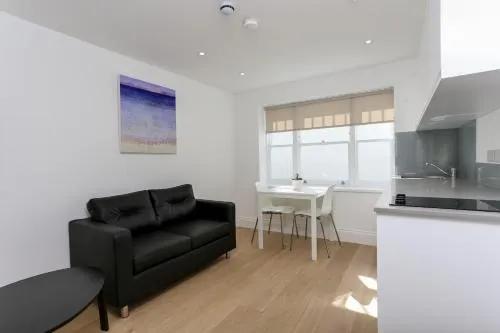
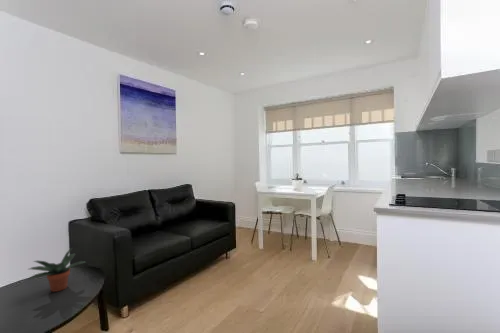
+ potted plant (58, 269)
